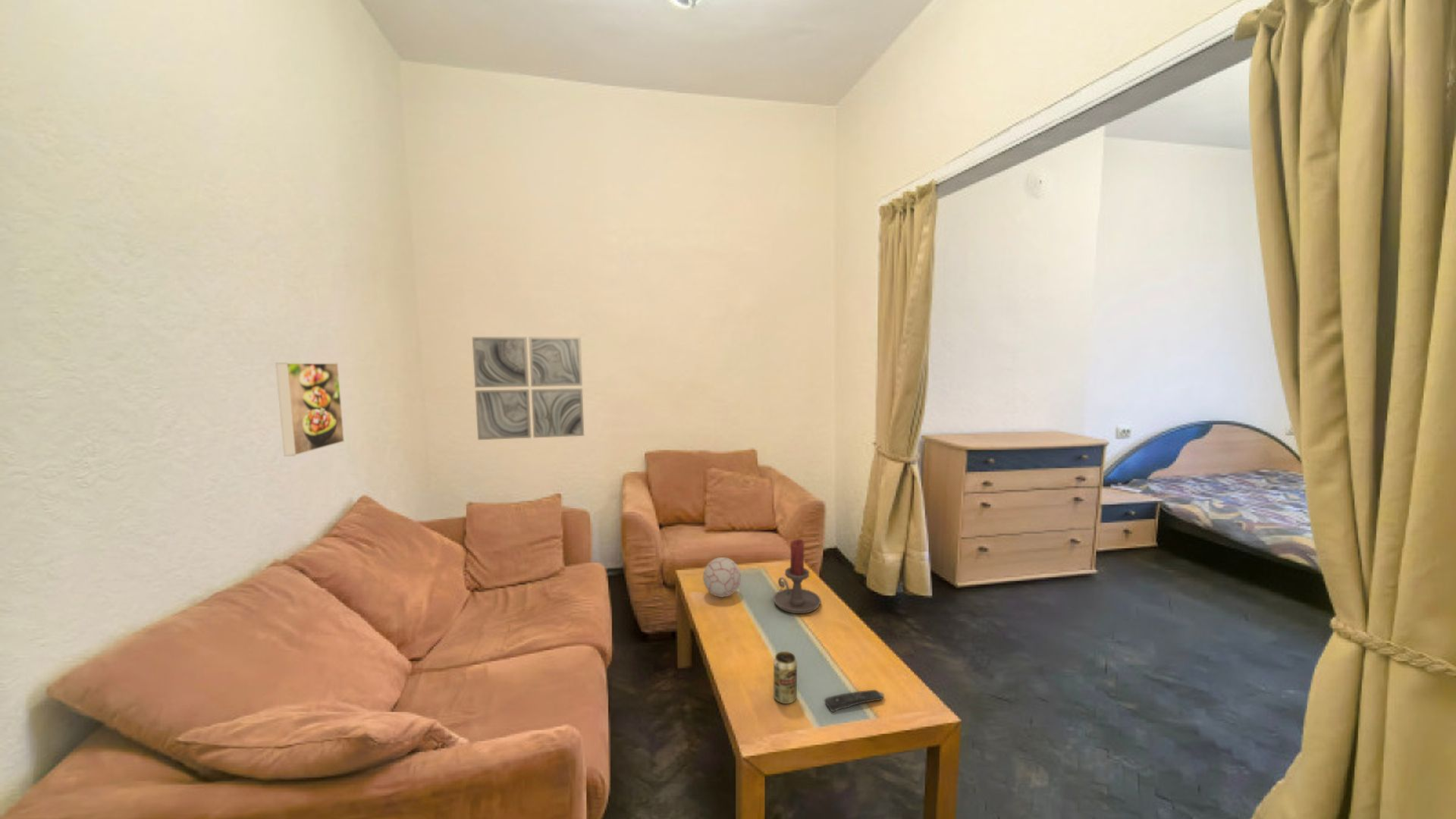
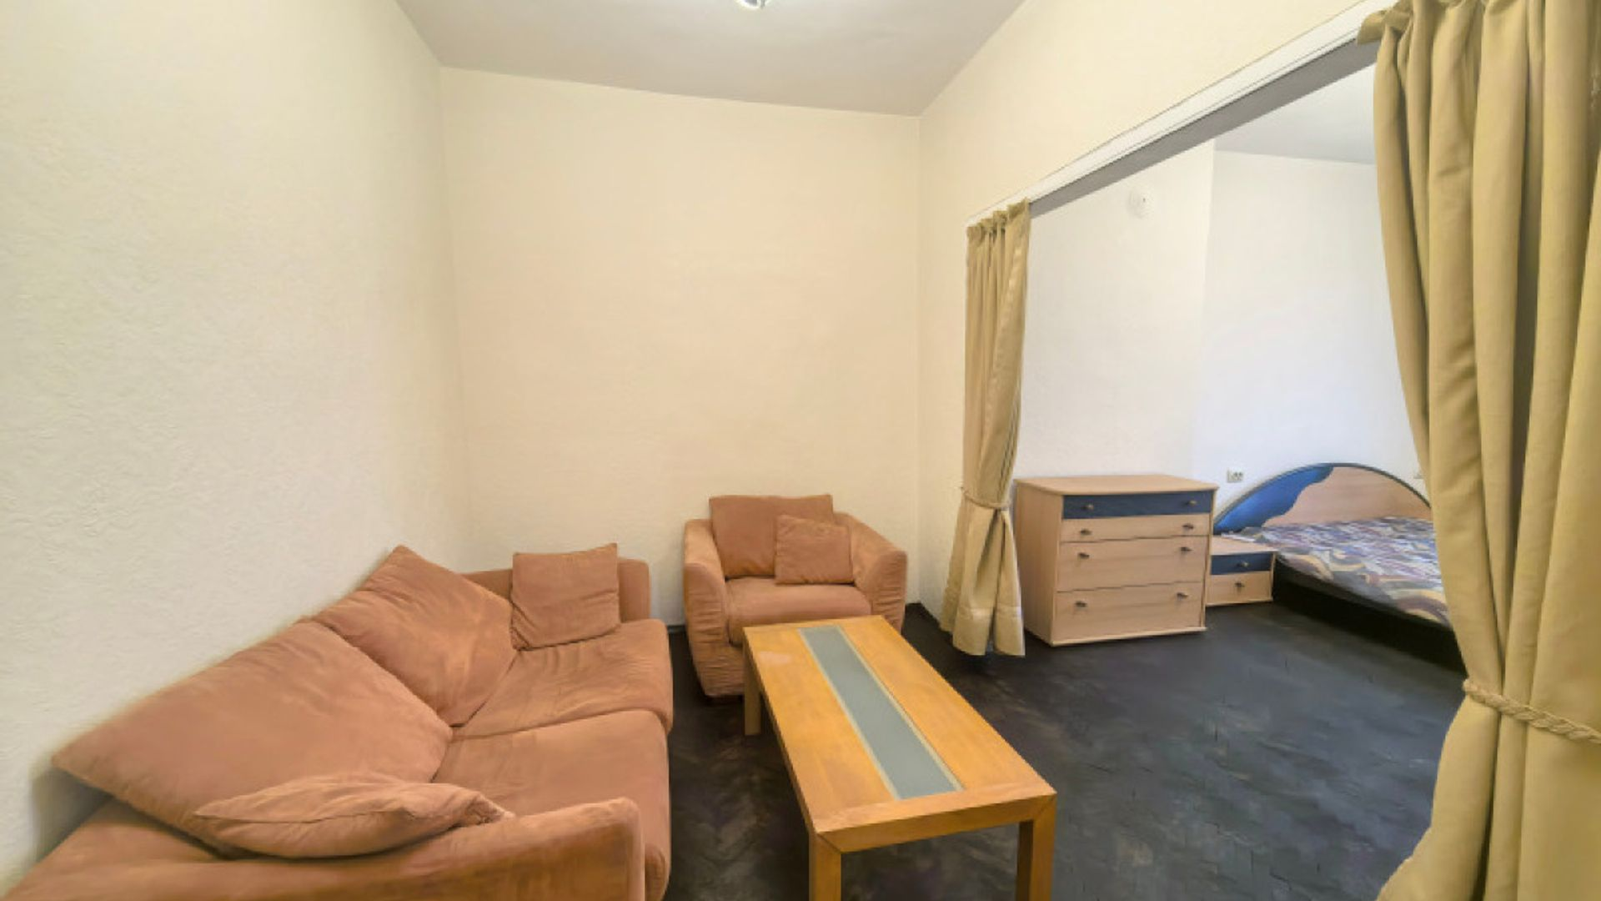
- beverage can (785, 677)
- wall art (529, 389)
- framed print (312, 406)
- candle holder (793, 570)
- remote control (855, 698)
- decorative ball (722, 576)
